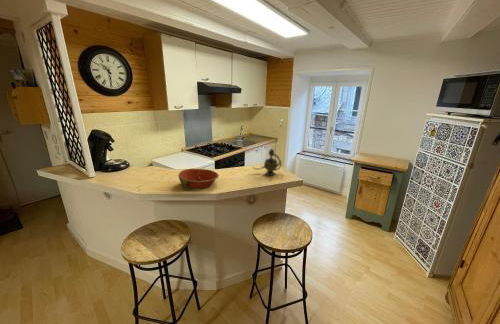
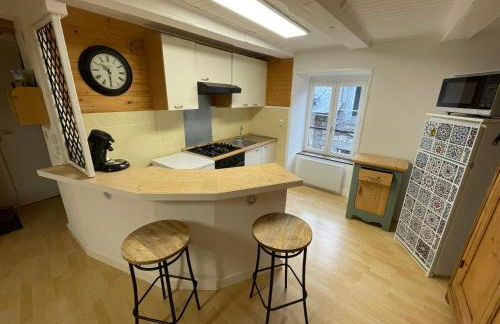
- teapot (267, 161)
- bowl (199, 178)
